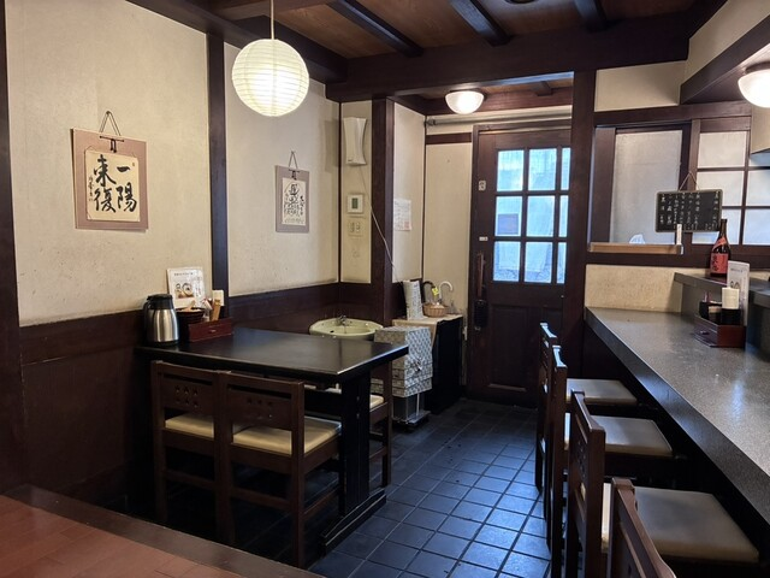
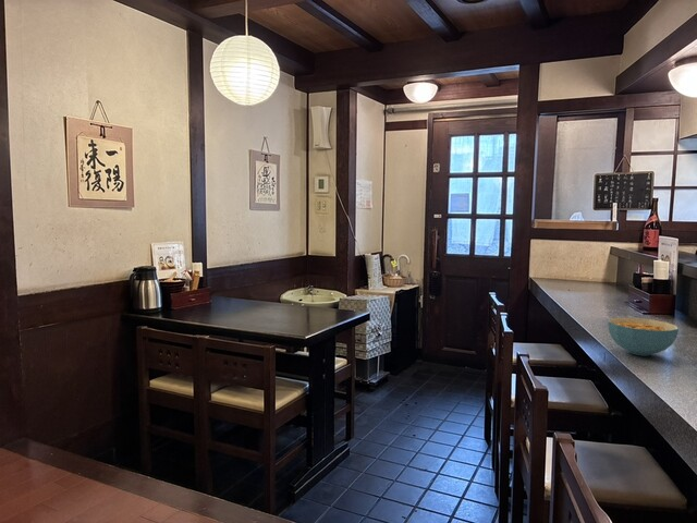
+ cereal bowl (640, 338)
